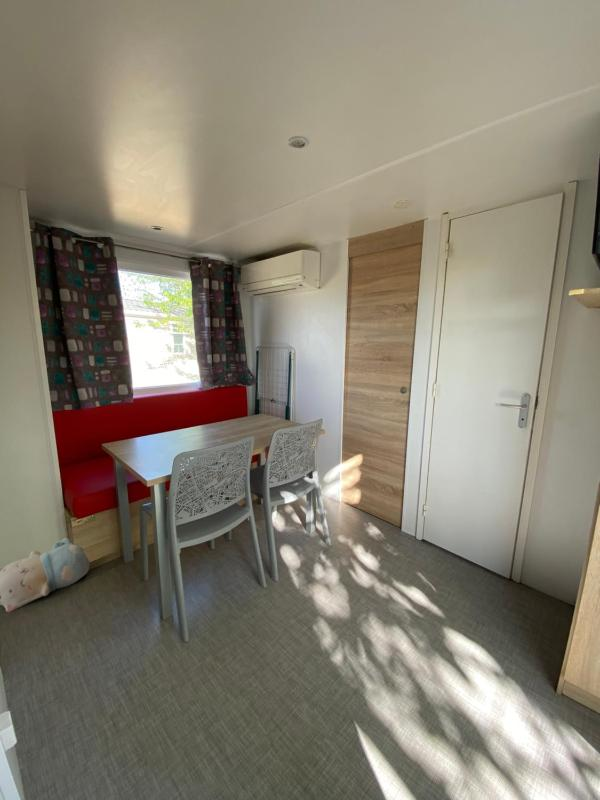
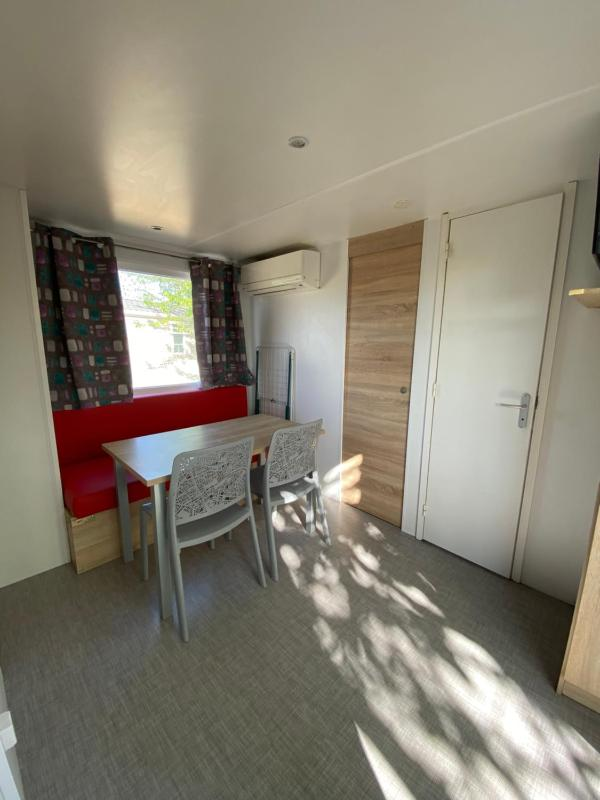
- plush toy (42, 571)
